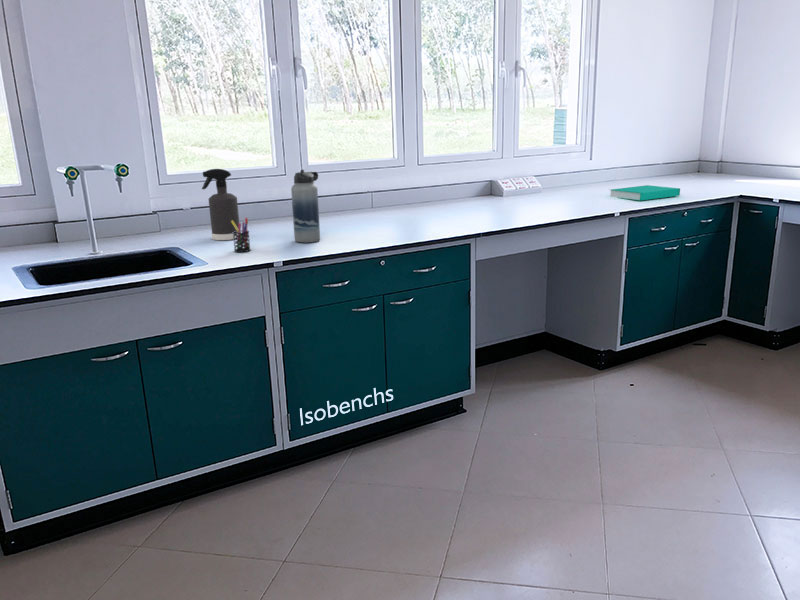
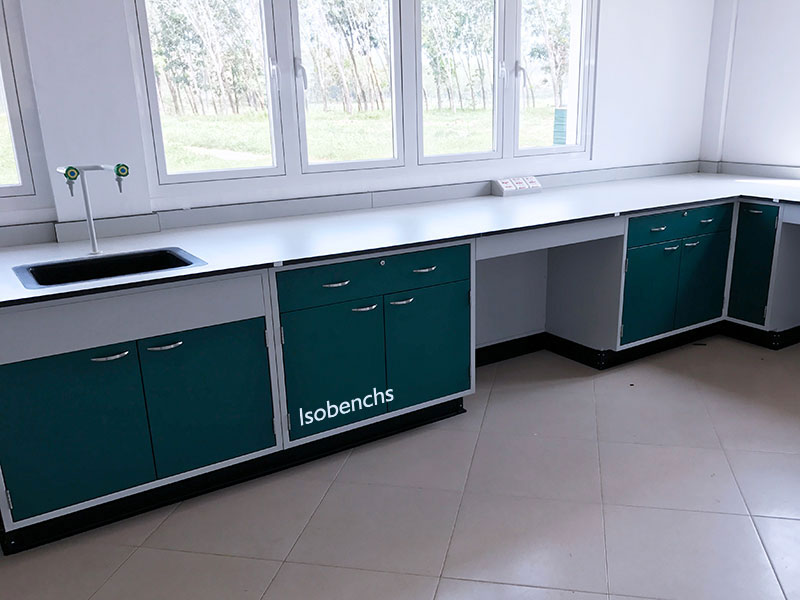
- spray bottle (220, 203)
- pen holder (242, 233)
- binder (643, 192)
- water bottle (307, 205)
